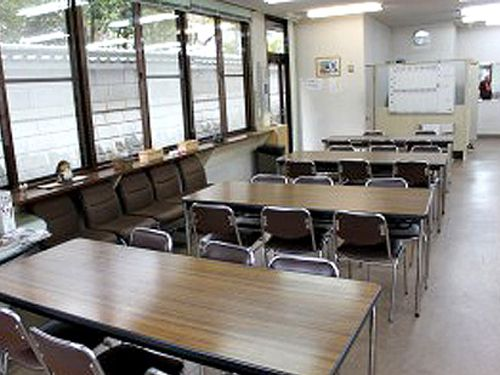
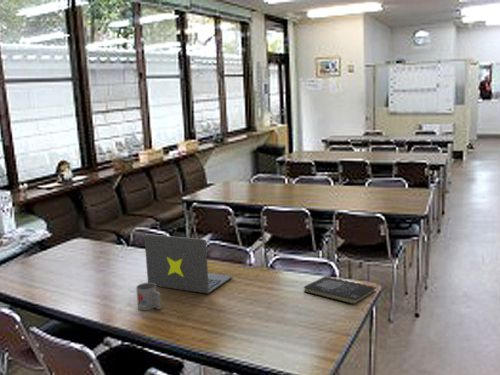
+ notebook (339, 289)
+ mug (150, 297)
+ laptop (187, 255)
